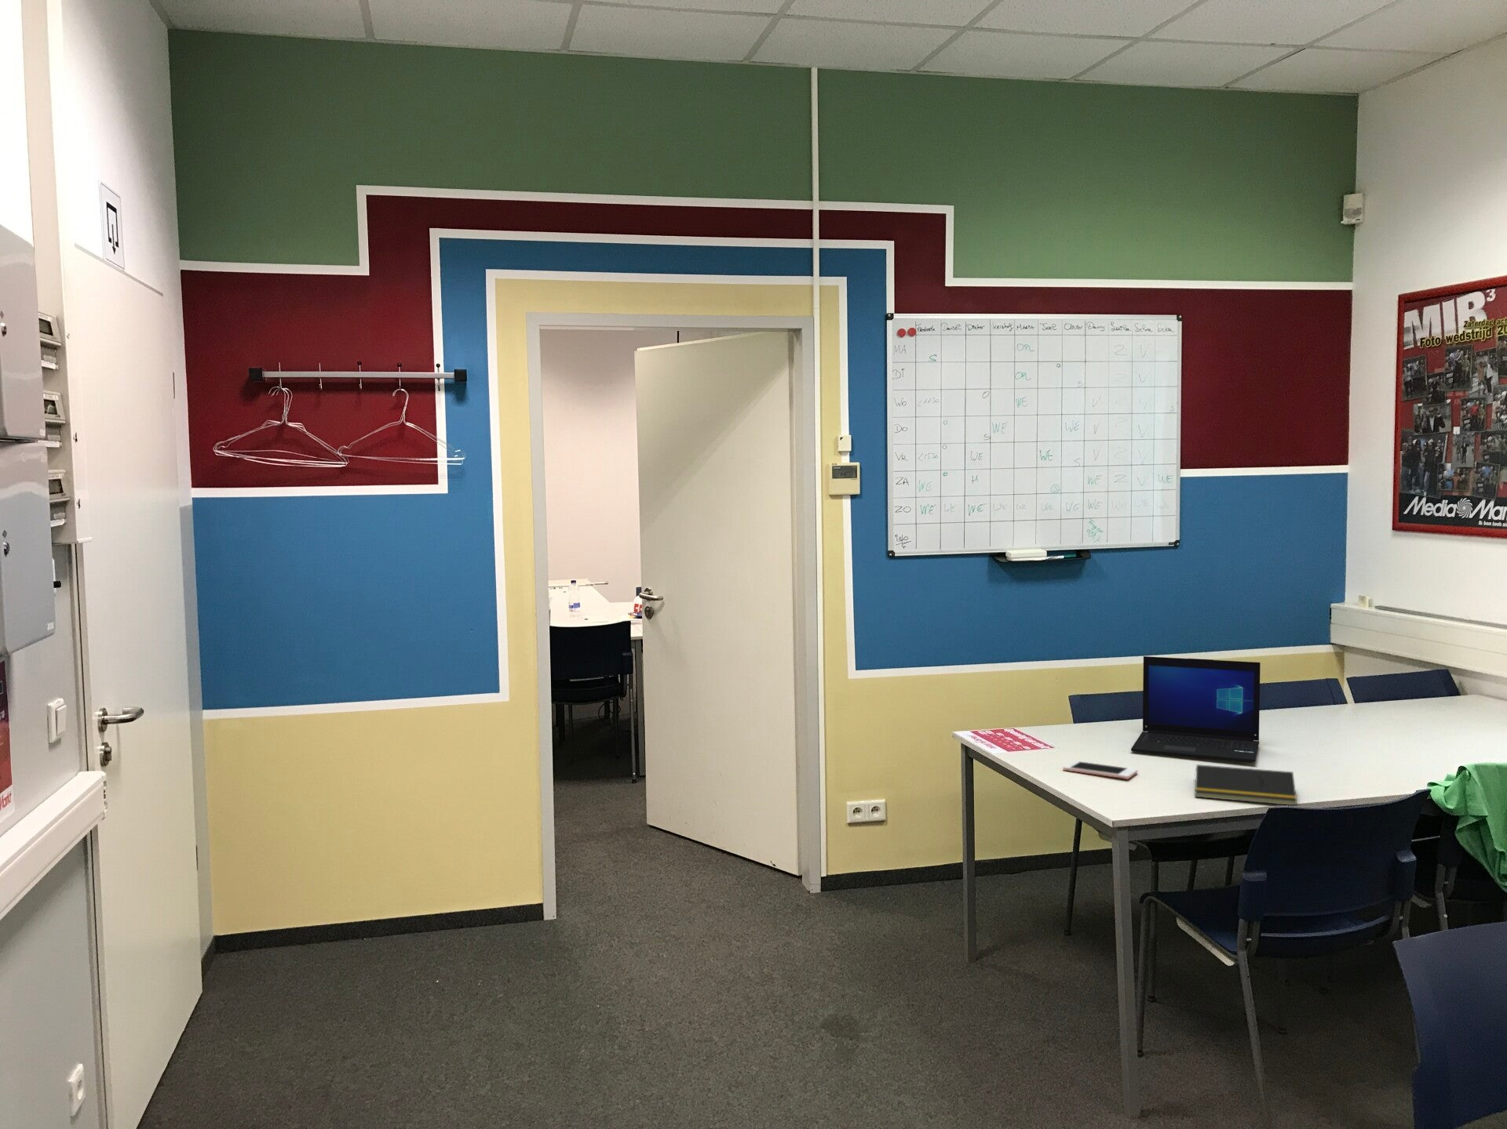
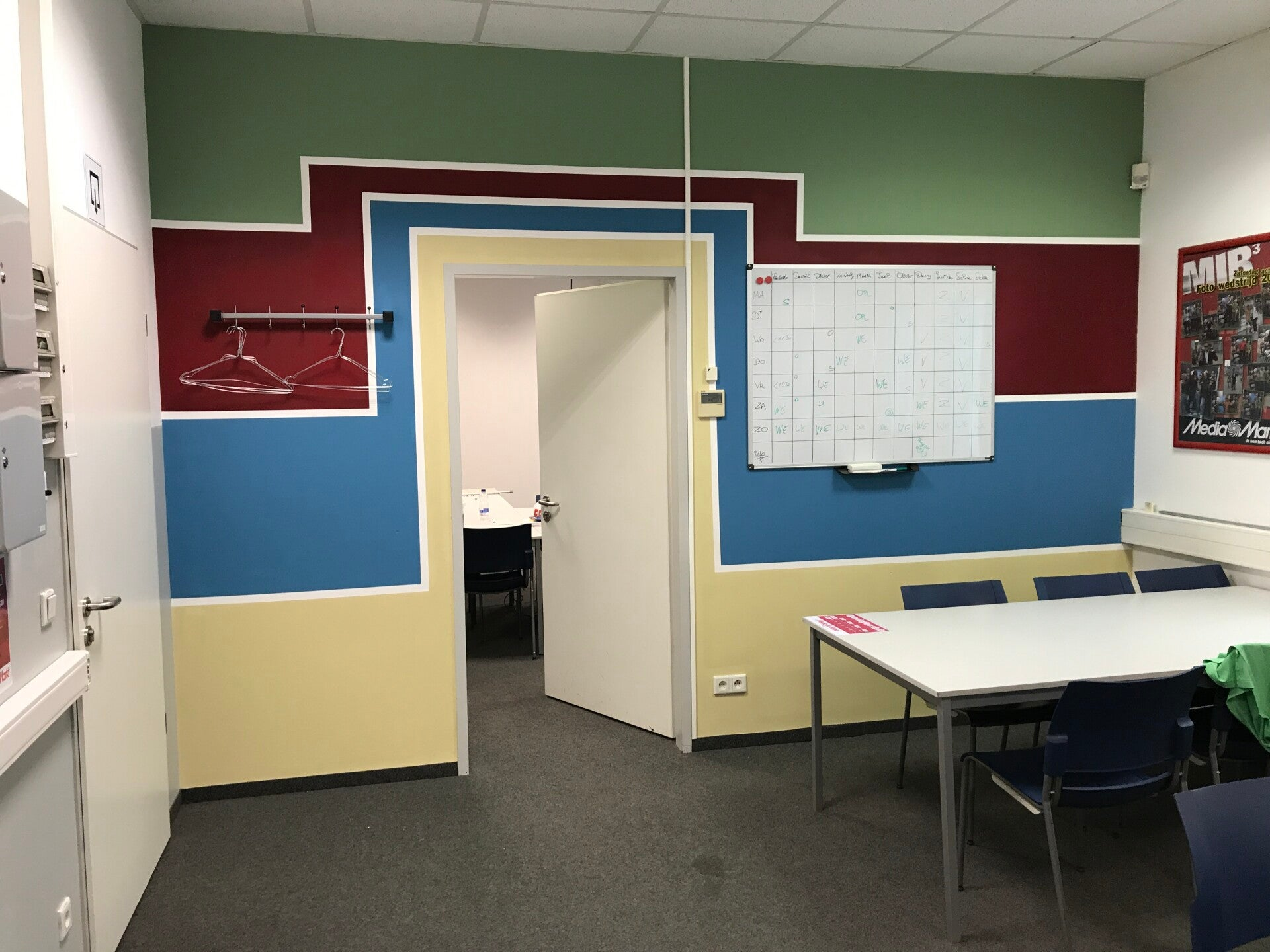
- notepad (1244, 784)
- laptop (1196, 707)
- cell phone (1100, 770)
